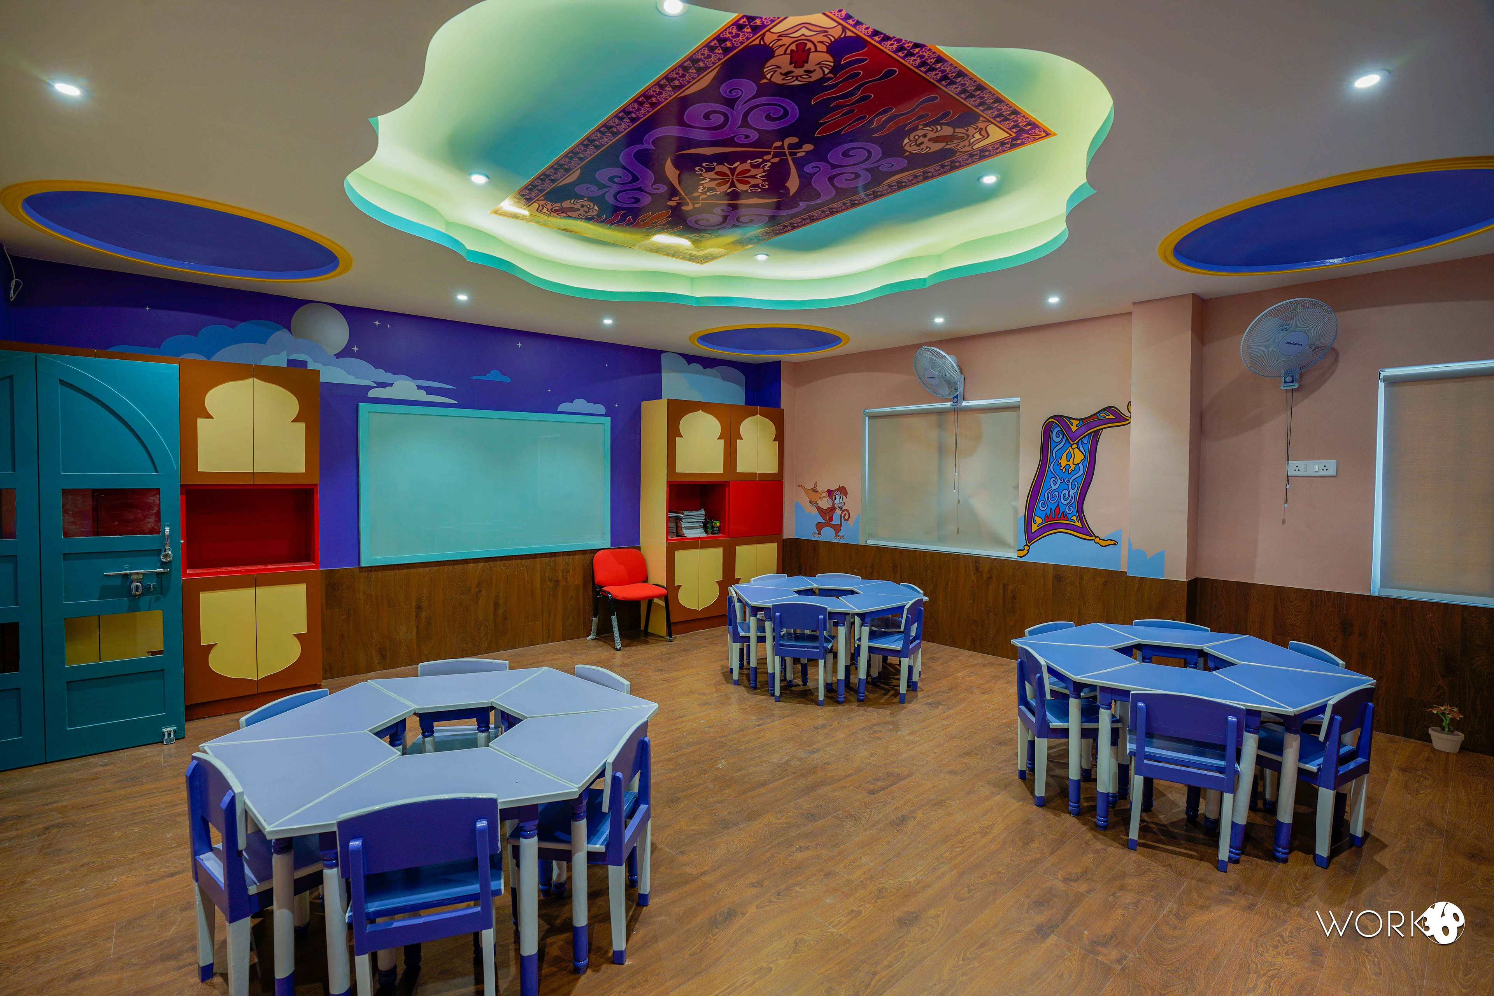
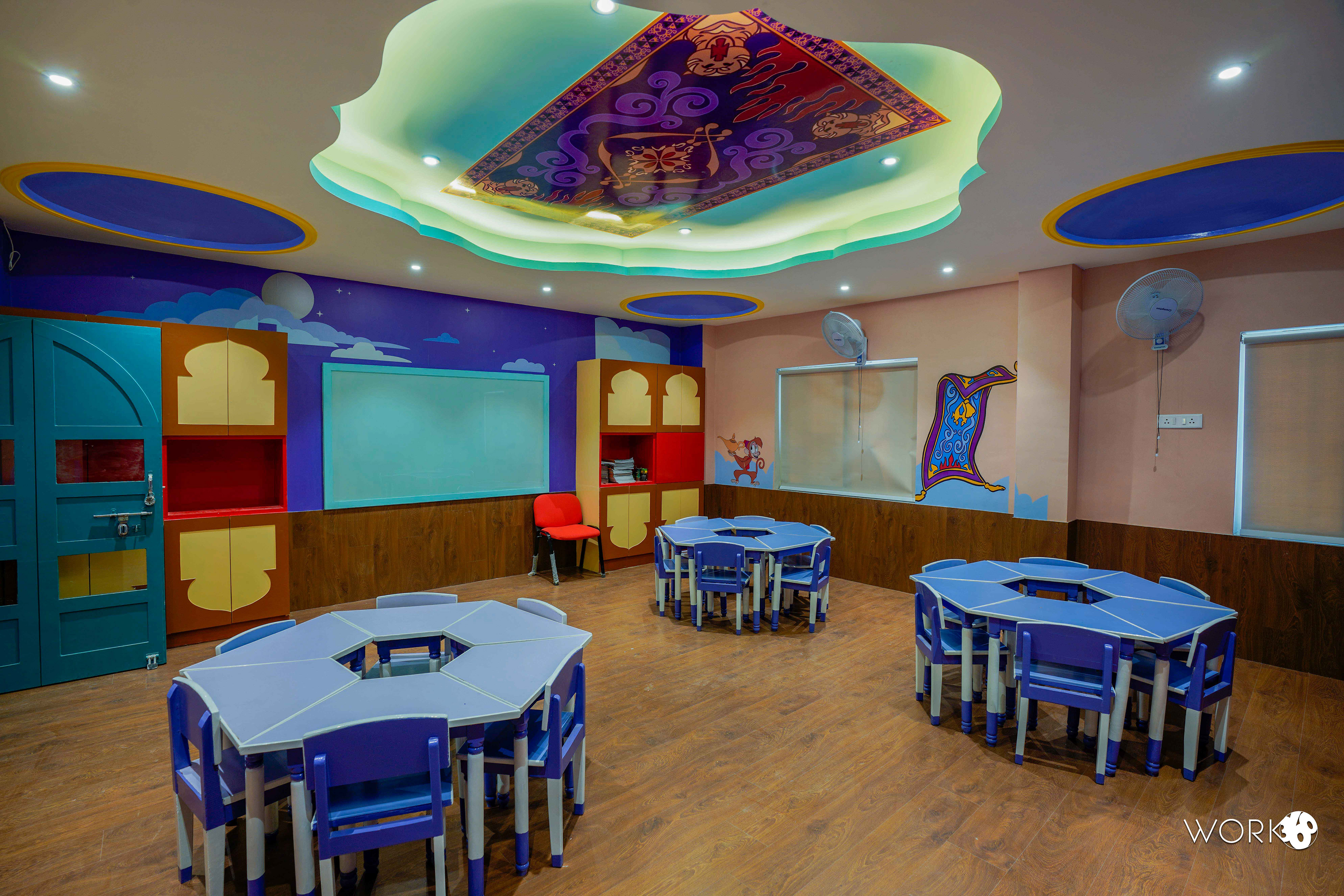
- potted plant (1445, 726)
